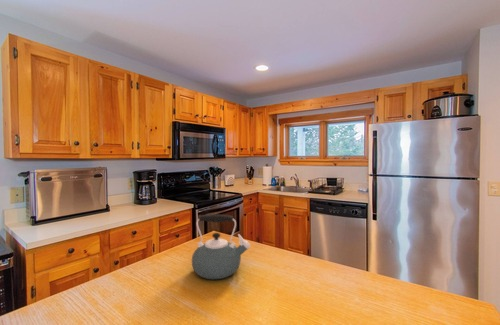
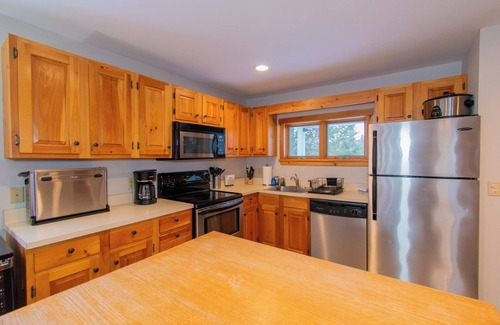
- kettle (221, 243)
